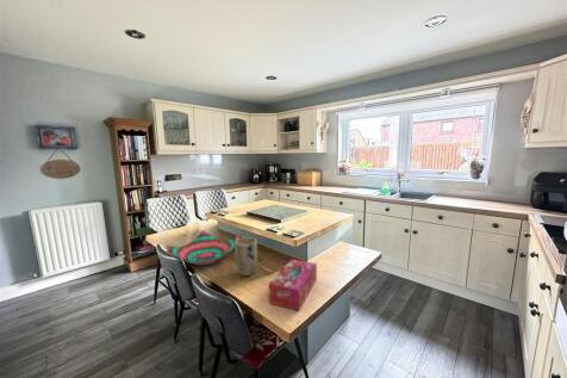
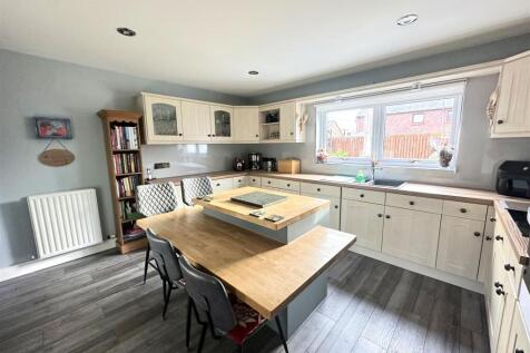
- plant pot (245, 256)
- tissue box (294, 281)
- decorative bowl (204, 249)
